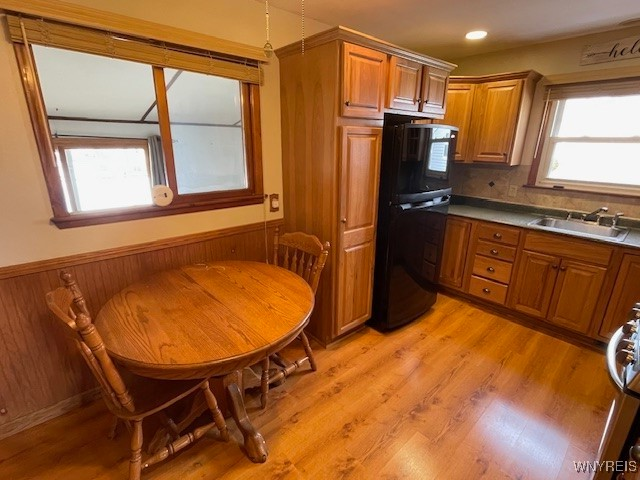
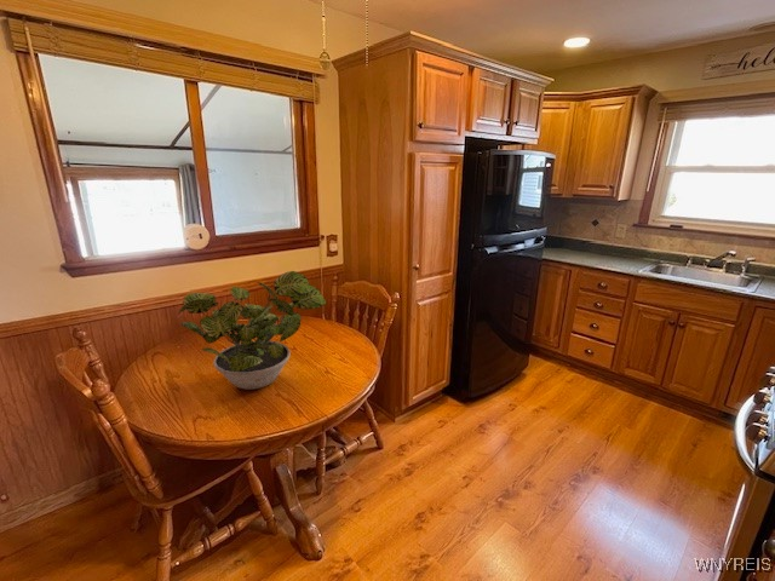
+ potted plant (257, 329)
